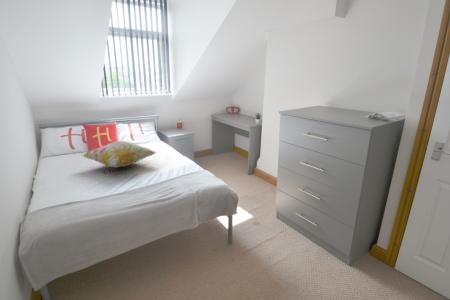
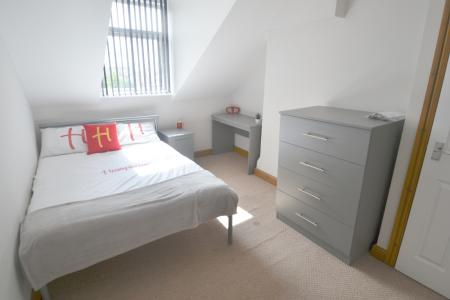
- decorative pillow (120, 153)
